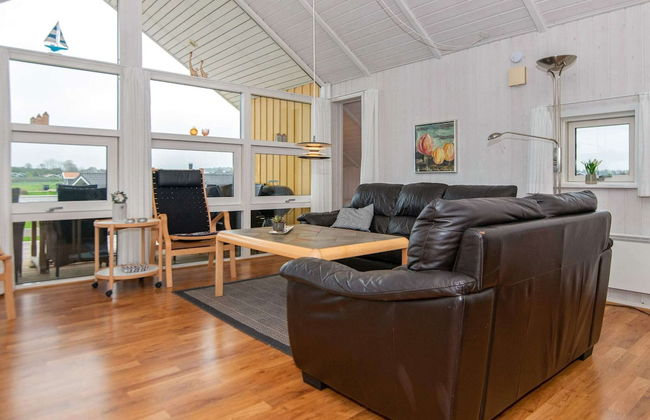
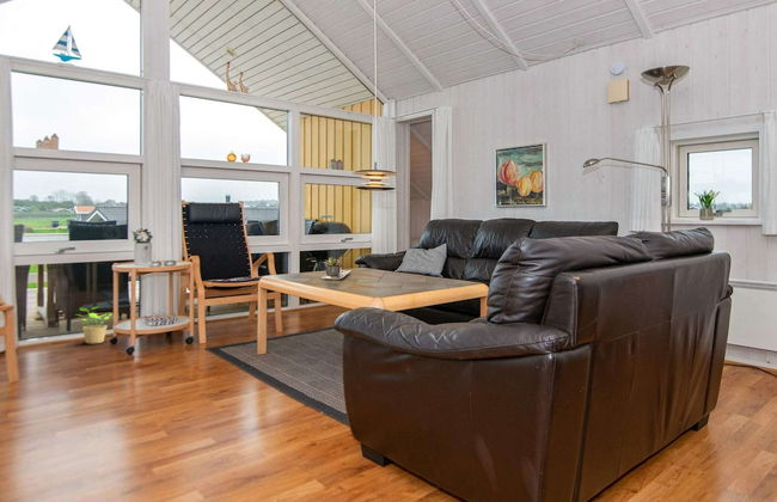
+ potted plant (92, 324)
